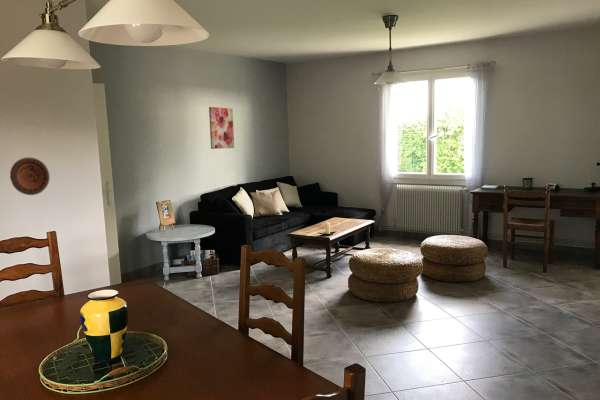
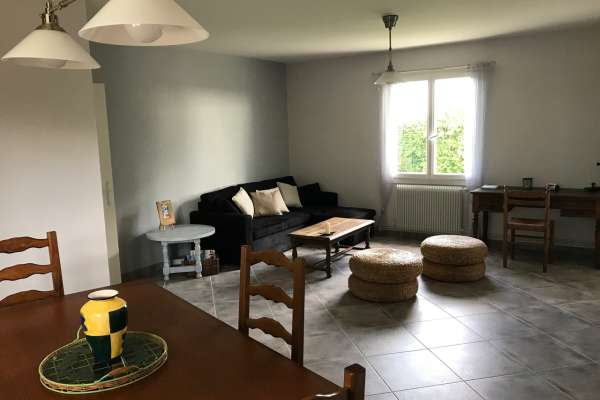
- decorative plate (30, 176)
- wall art (222, 128)
